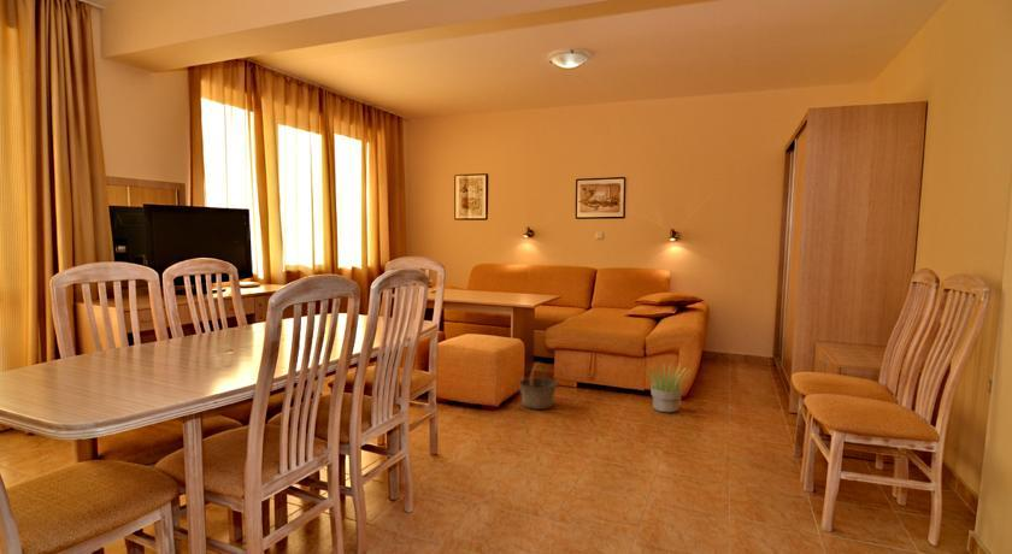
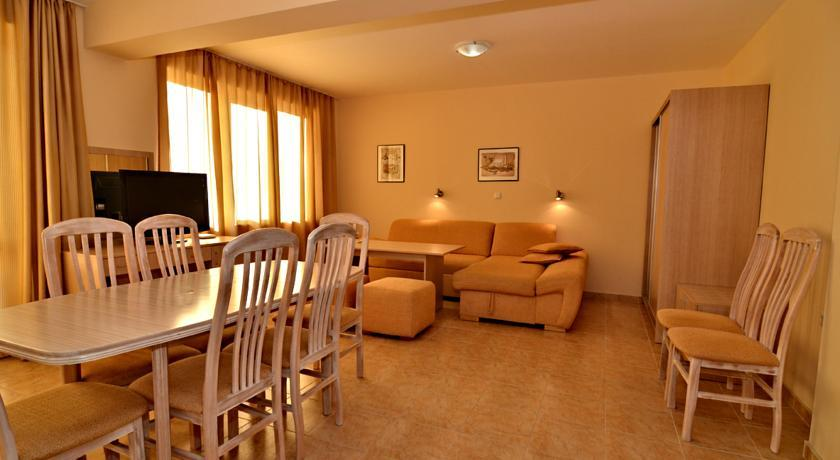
- potted plant (665, 388)
- basket (537, 384)
